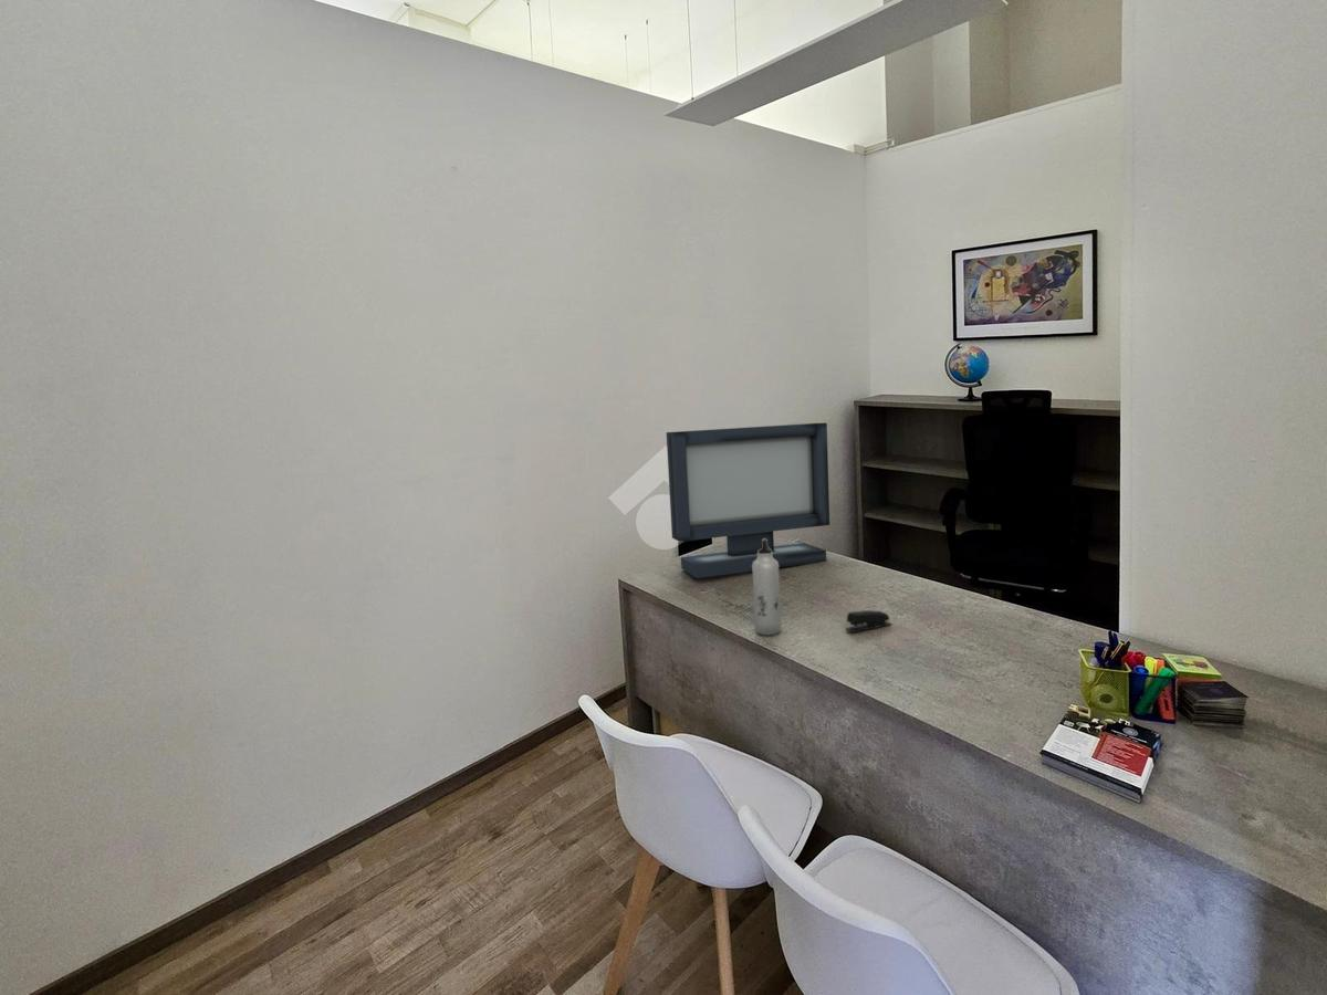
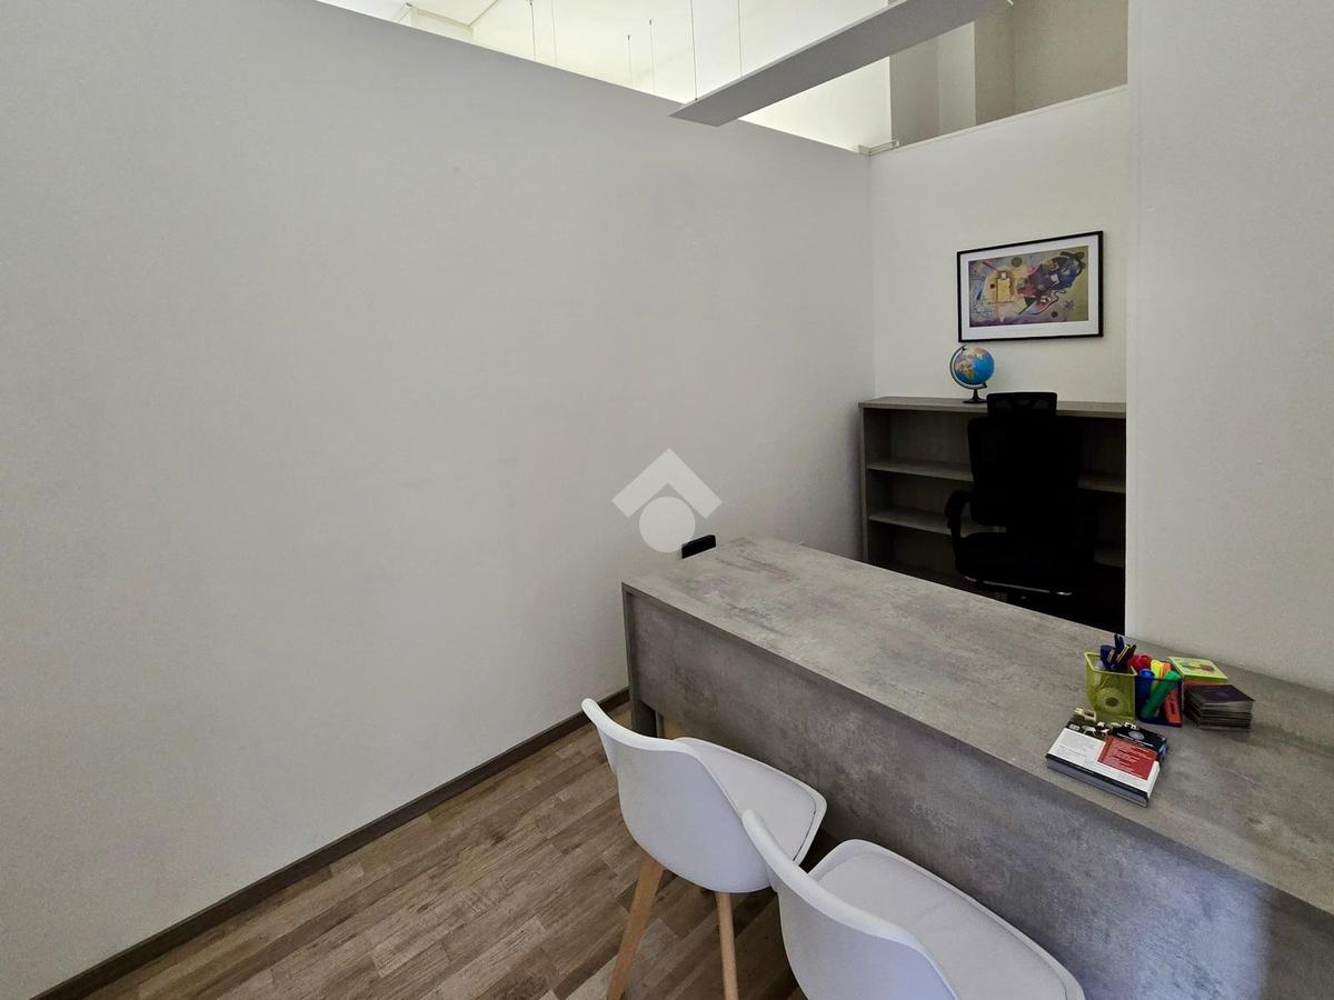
- monitor (750, 496)
- stapler (868, 618)
- water bottle (765, 585)
